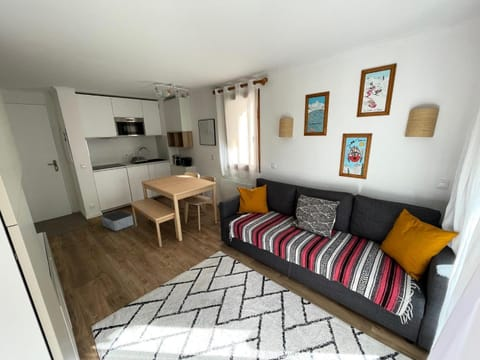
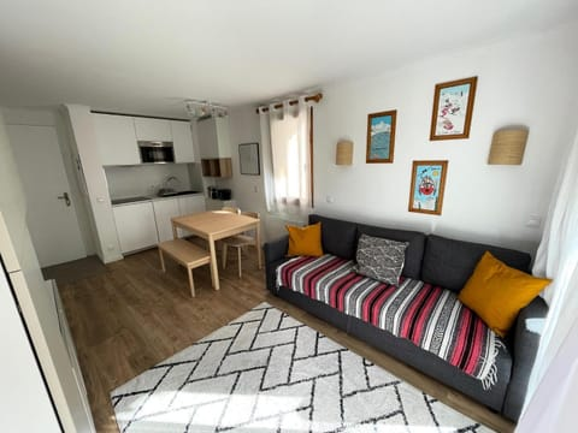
- storage bin (117, 219)
